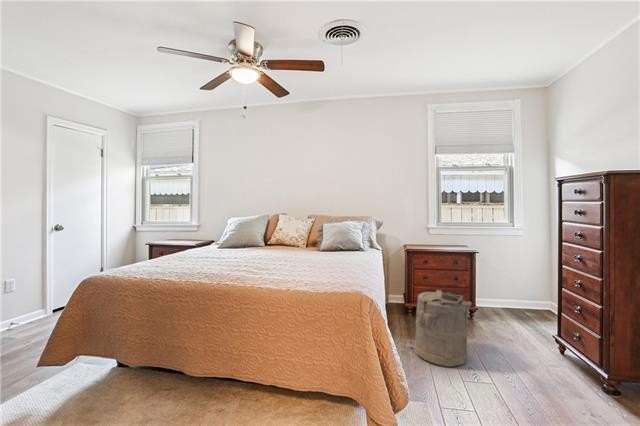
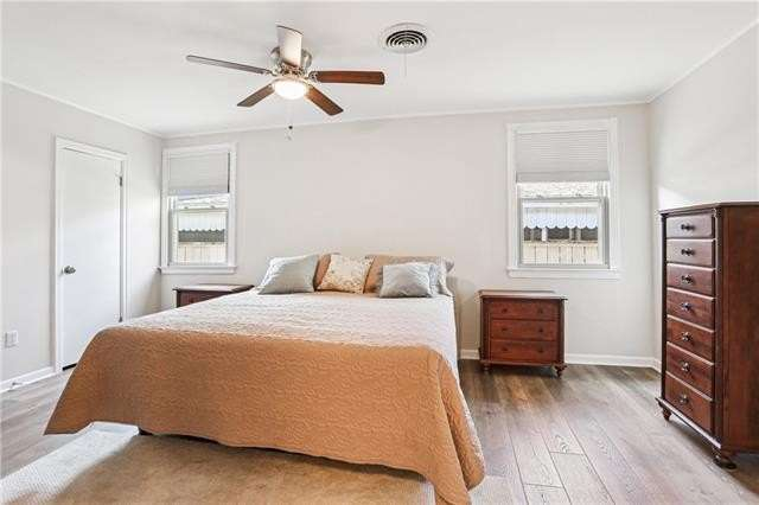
- laundry hamper (438, 323)
